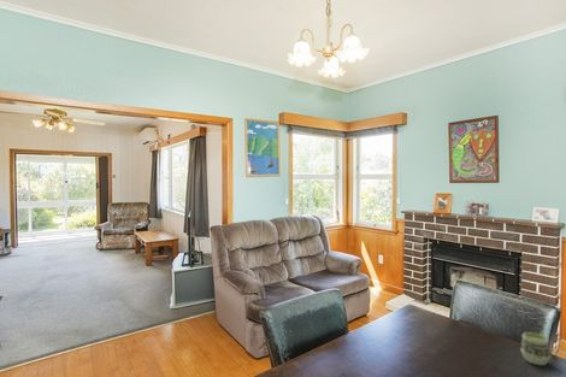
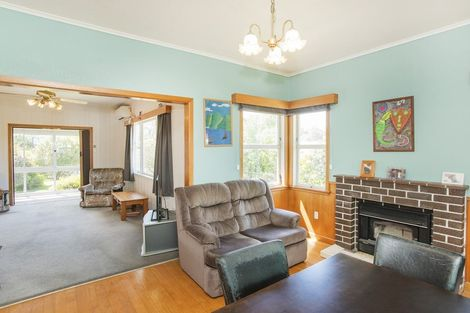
- cup (535, 348)
